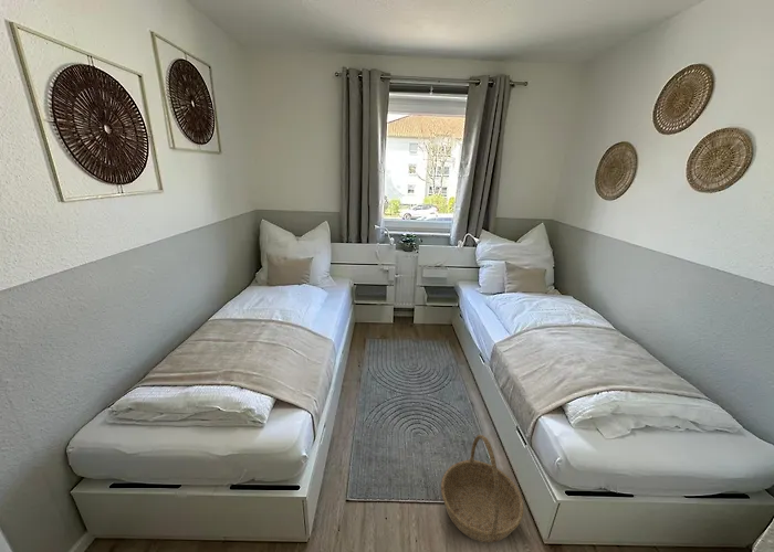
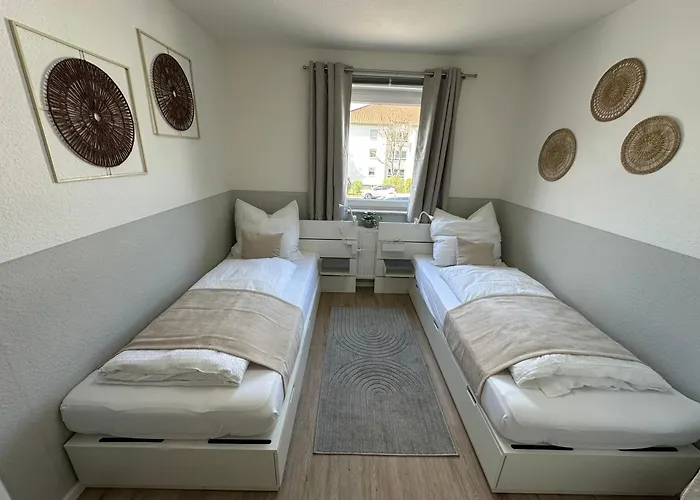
- basket (483, 479)
